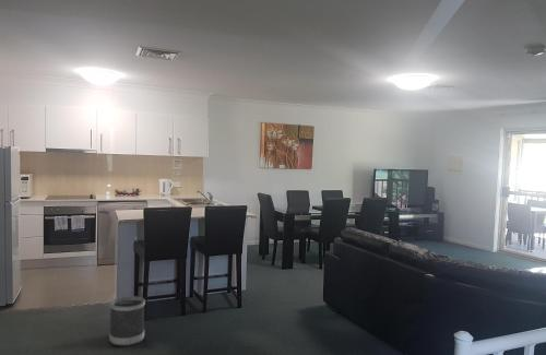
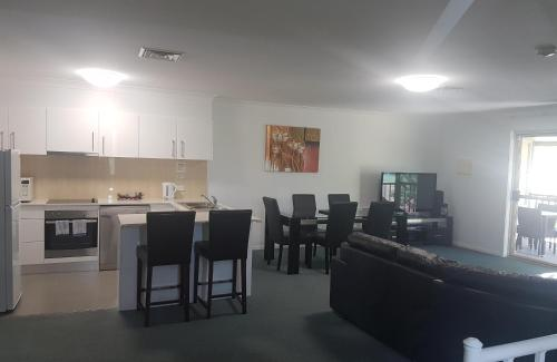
- wastebasket (127, 320)
